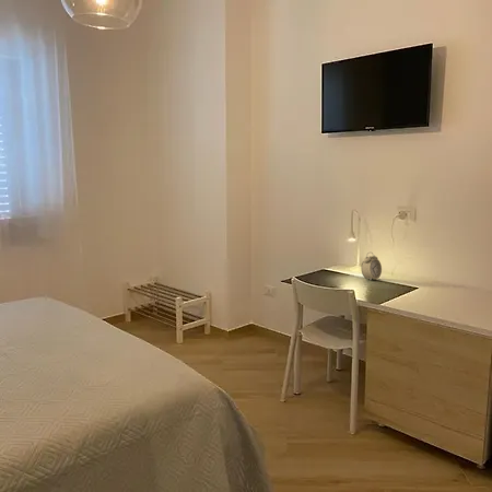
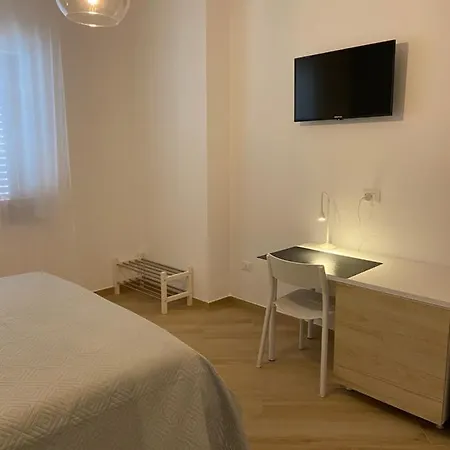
- alarm clock (371, 266)
